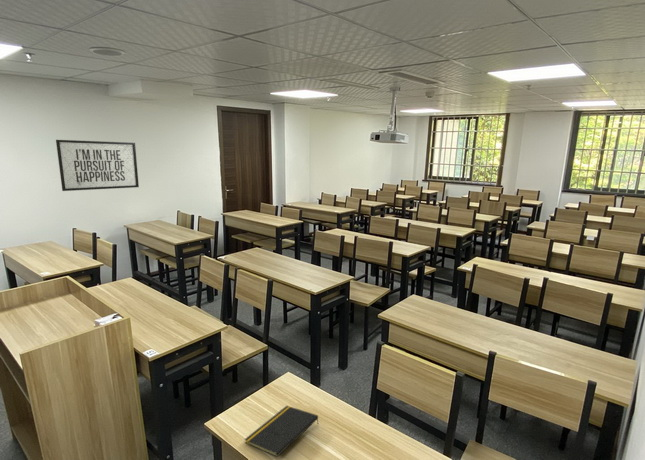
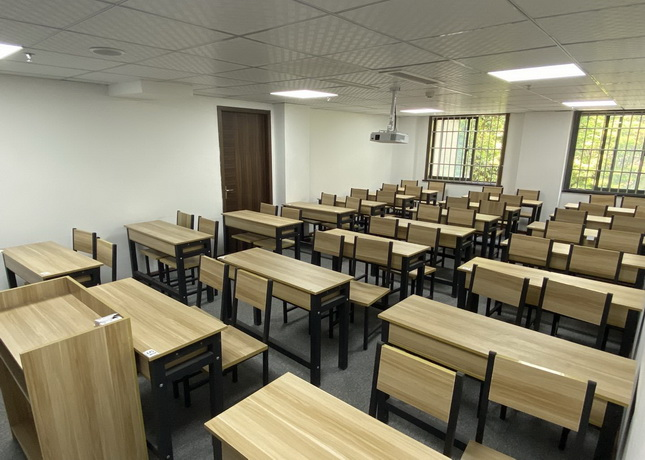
- notepad (282, 428)
- mirror (100, 165)
